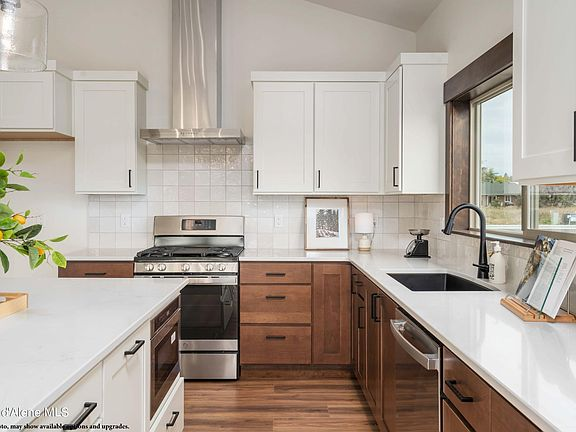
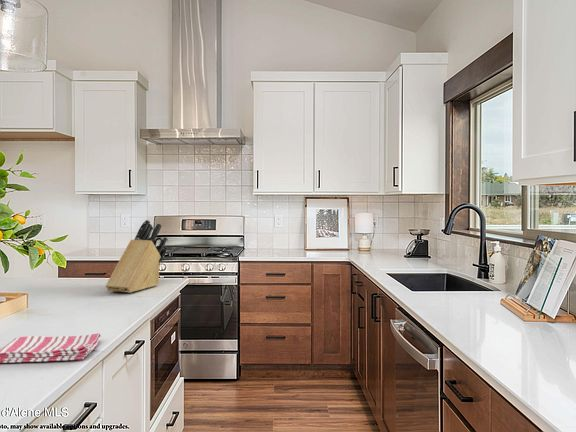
+ dish towel (48, 345)
+ knife block (139, 253)
